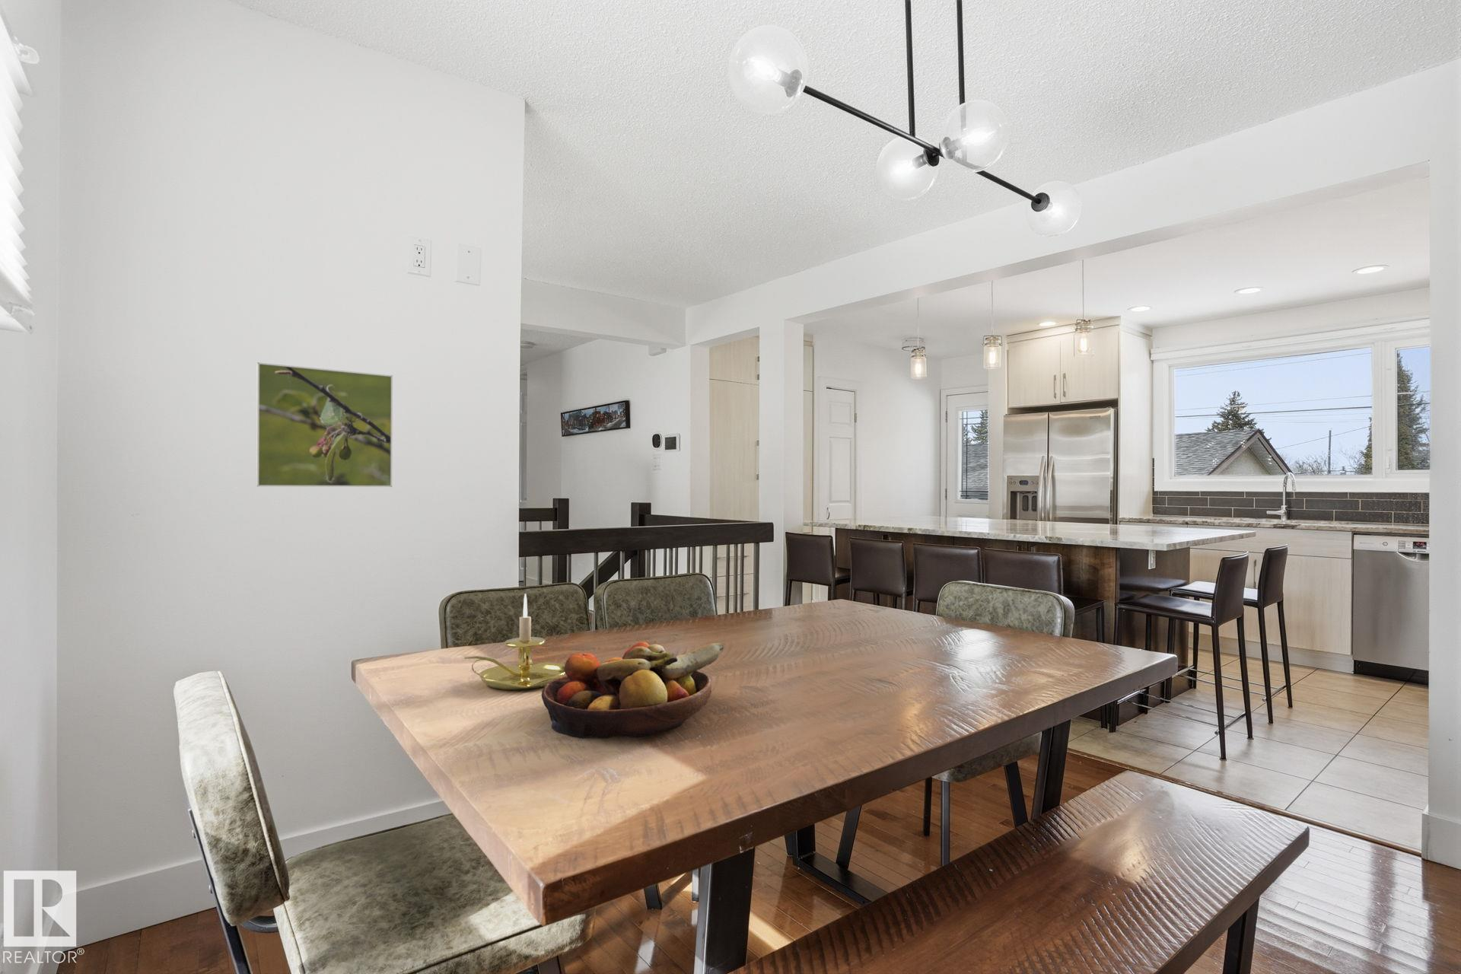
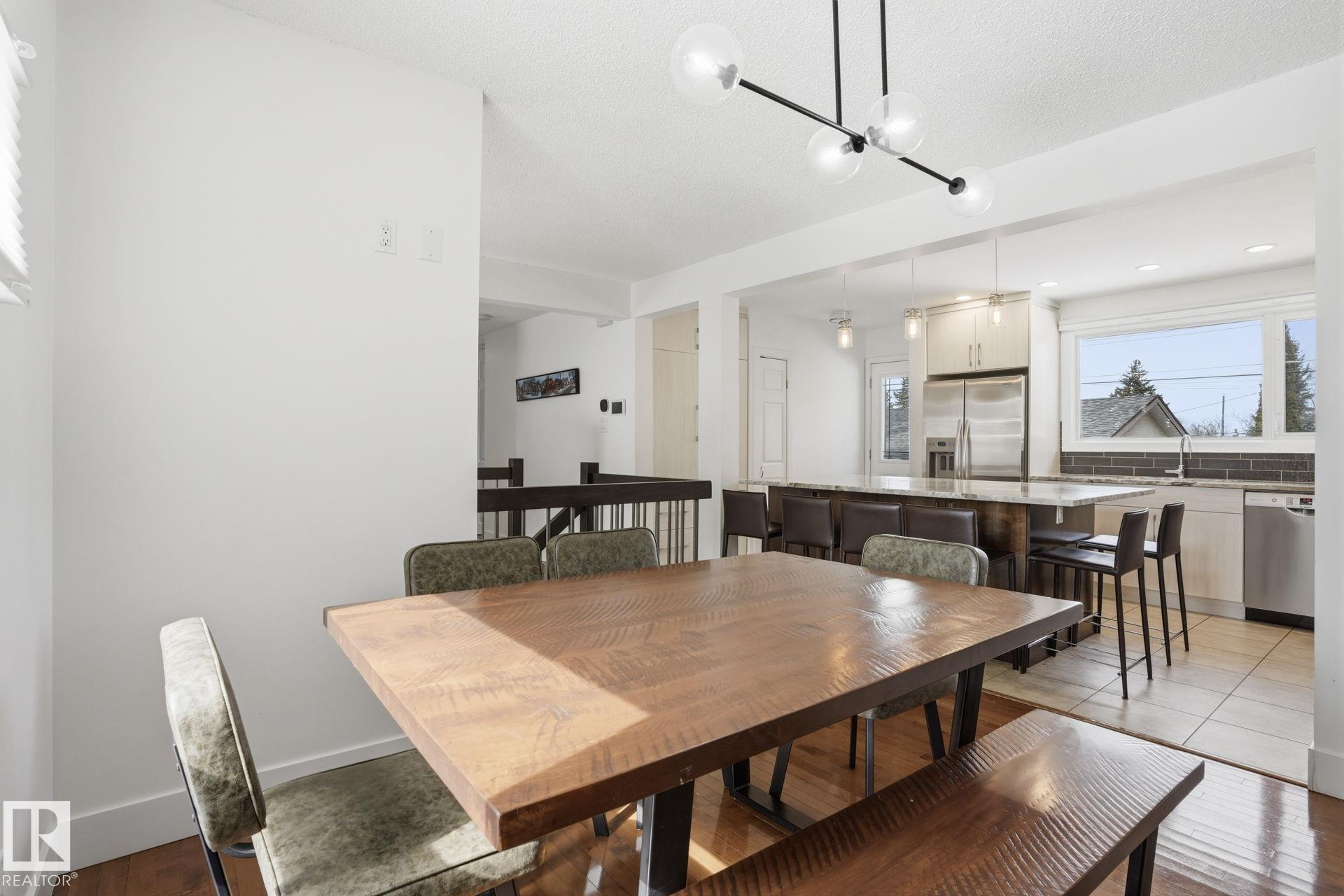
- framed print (327, 427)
- candle holder (517, 638)
- fruit bowl (629, 676)
